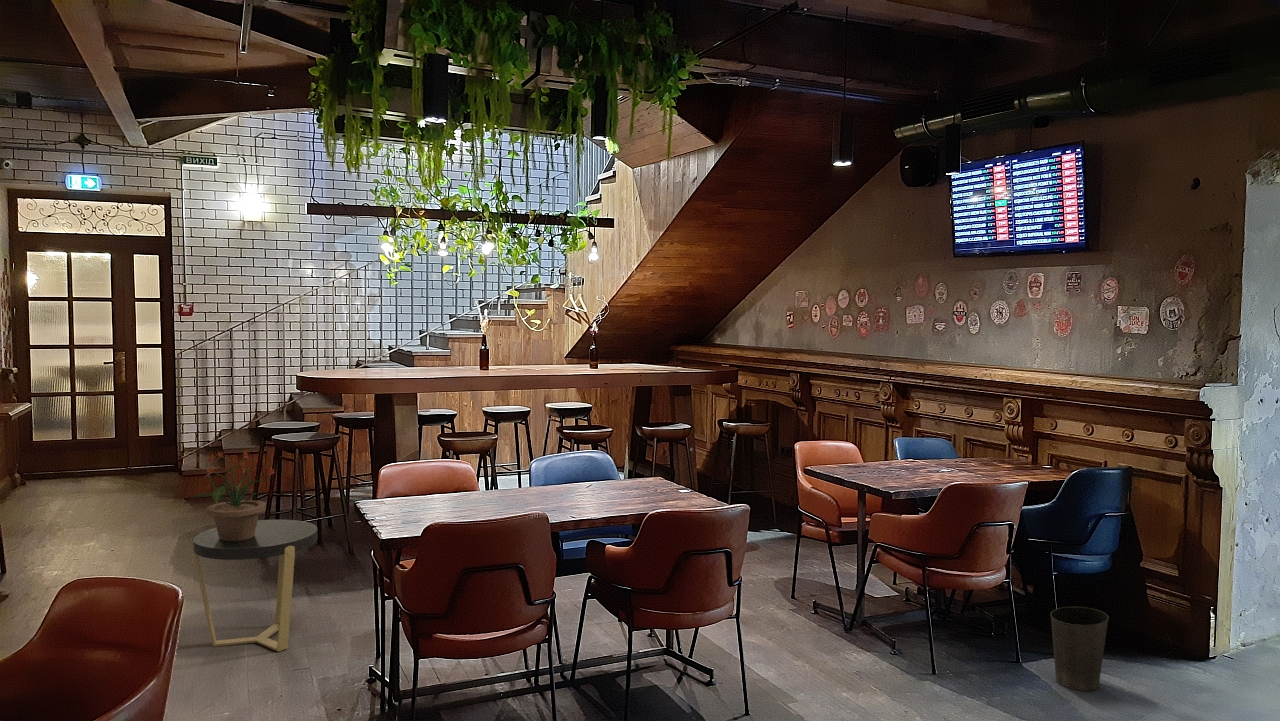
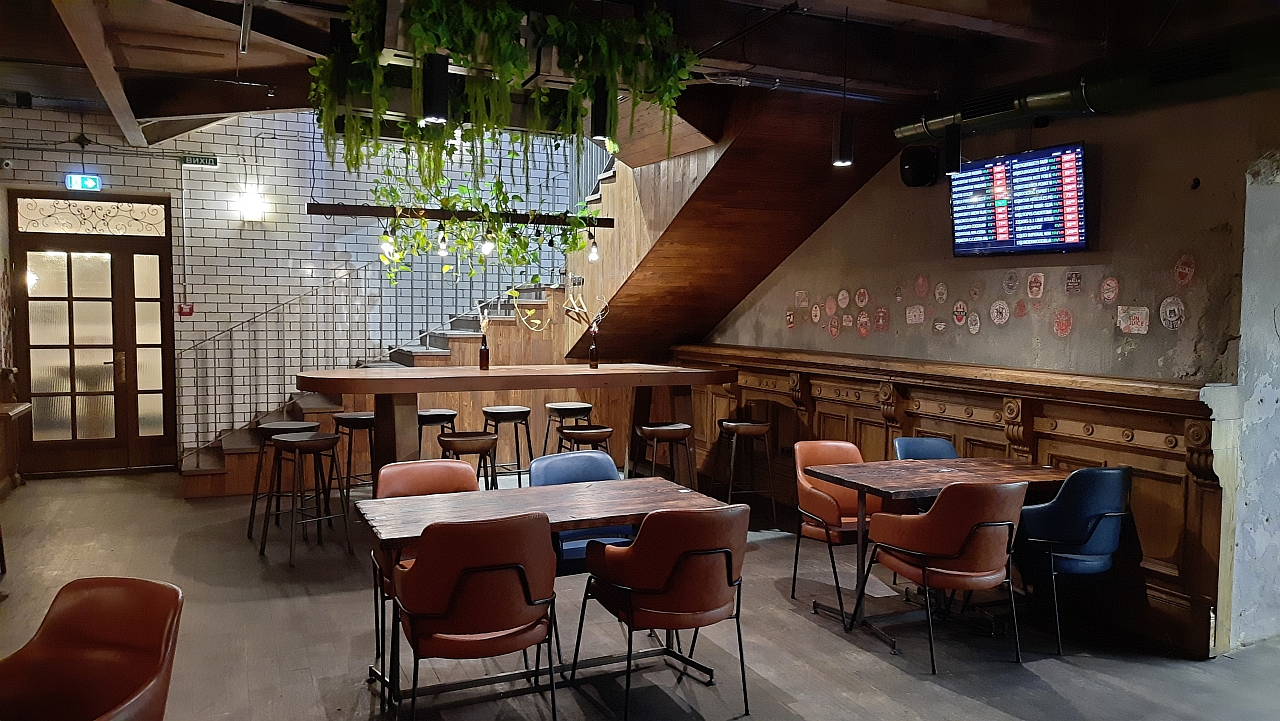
- waste basket (1077, 649)
- potted plant (232, 494)
- side table (277, 586)
